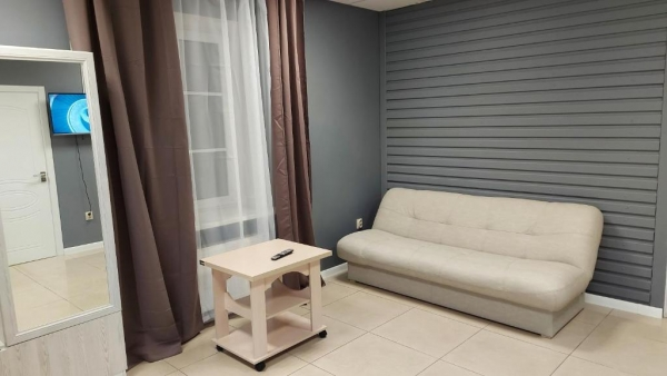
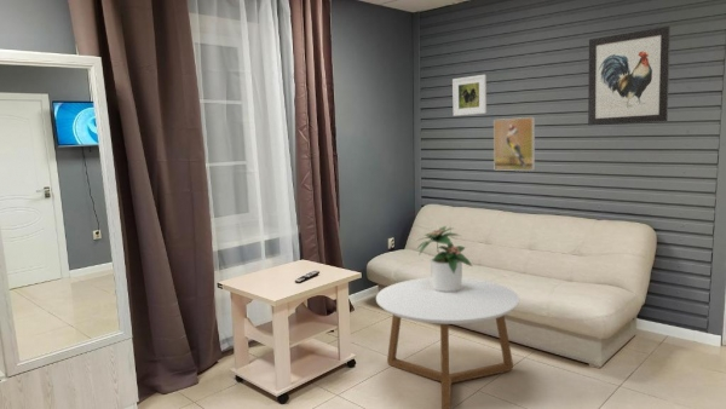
+ coffee table (448, 339)
+ potted plant (442, 258)
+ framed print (513, 144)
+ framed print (468, 96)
+ wall art (627, 79)
